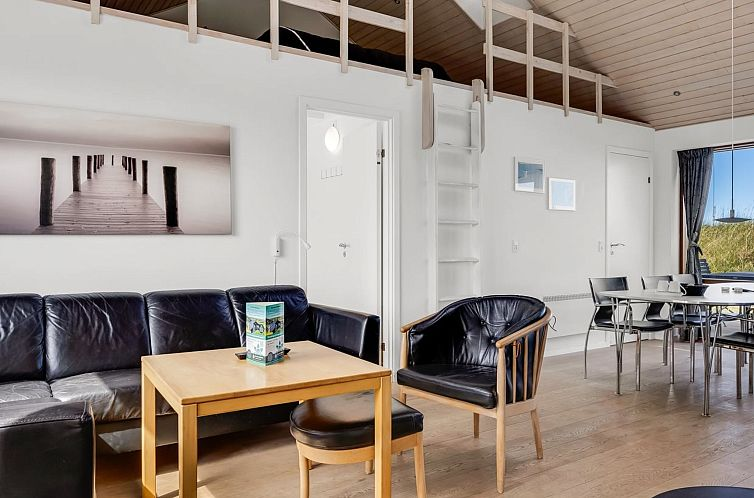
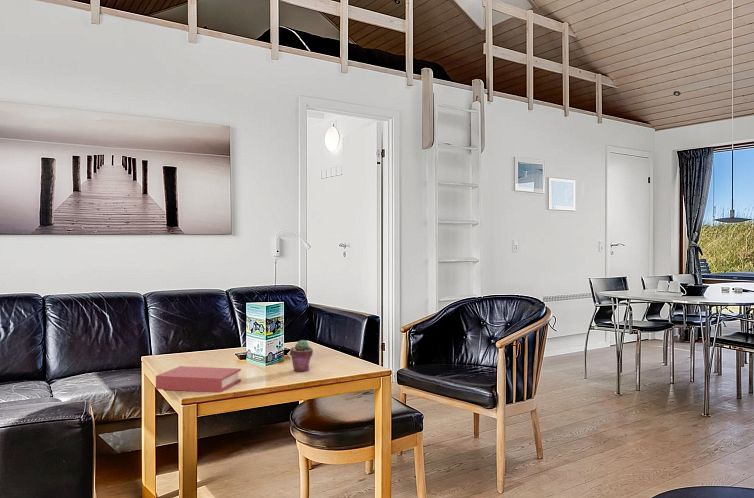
+ book (199, 378)
+ potted succulent (301, 355)
